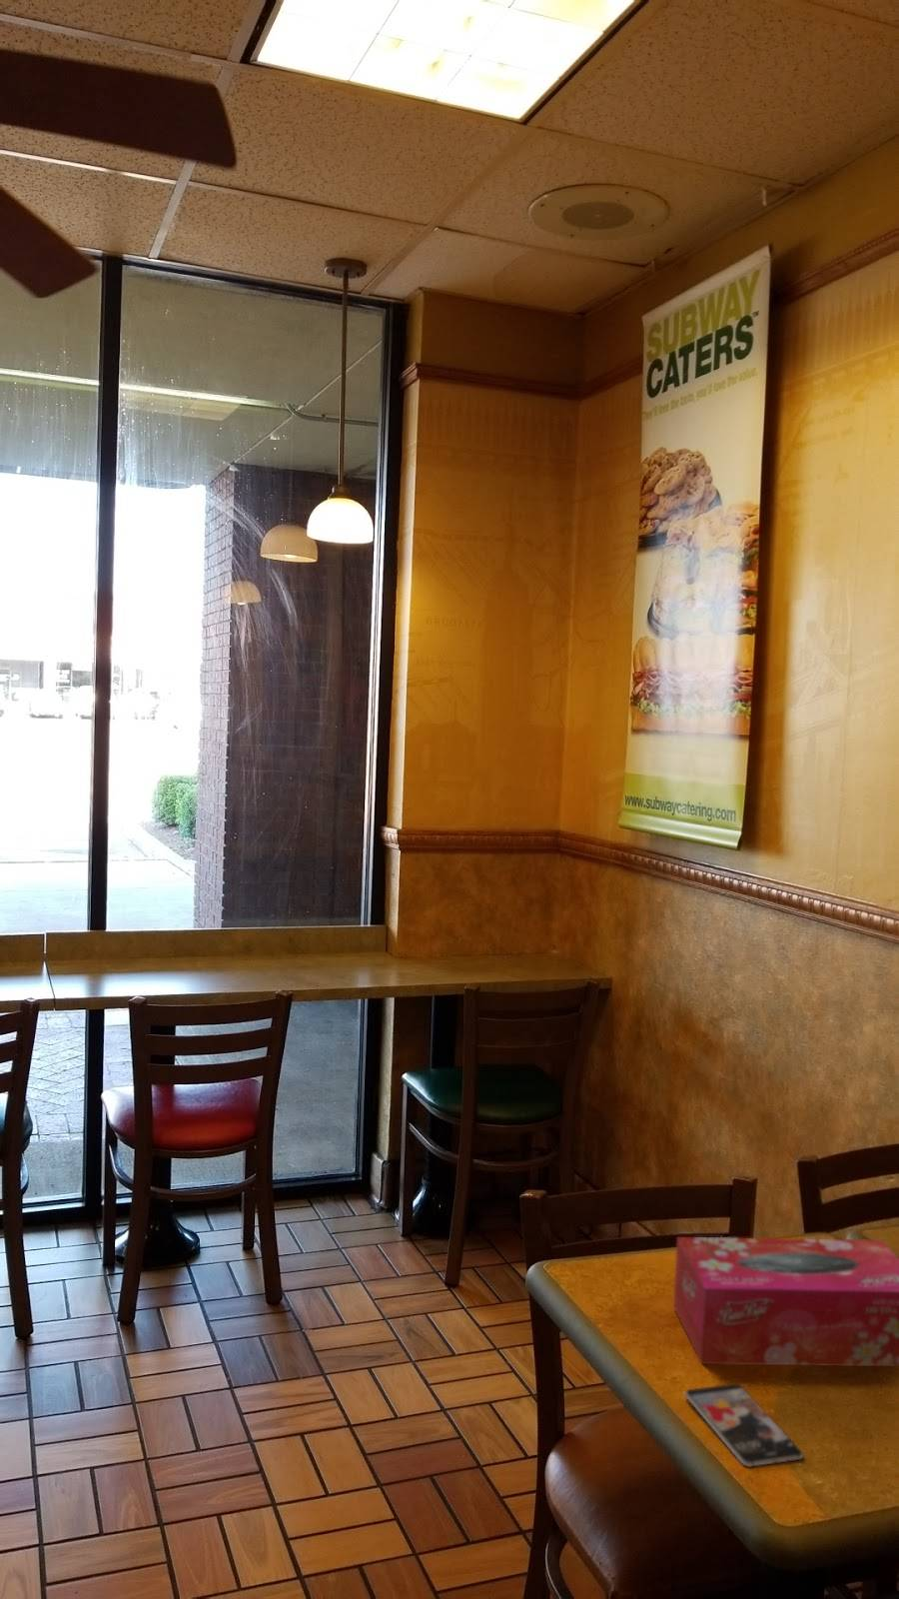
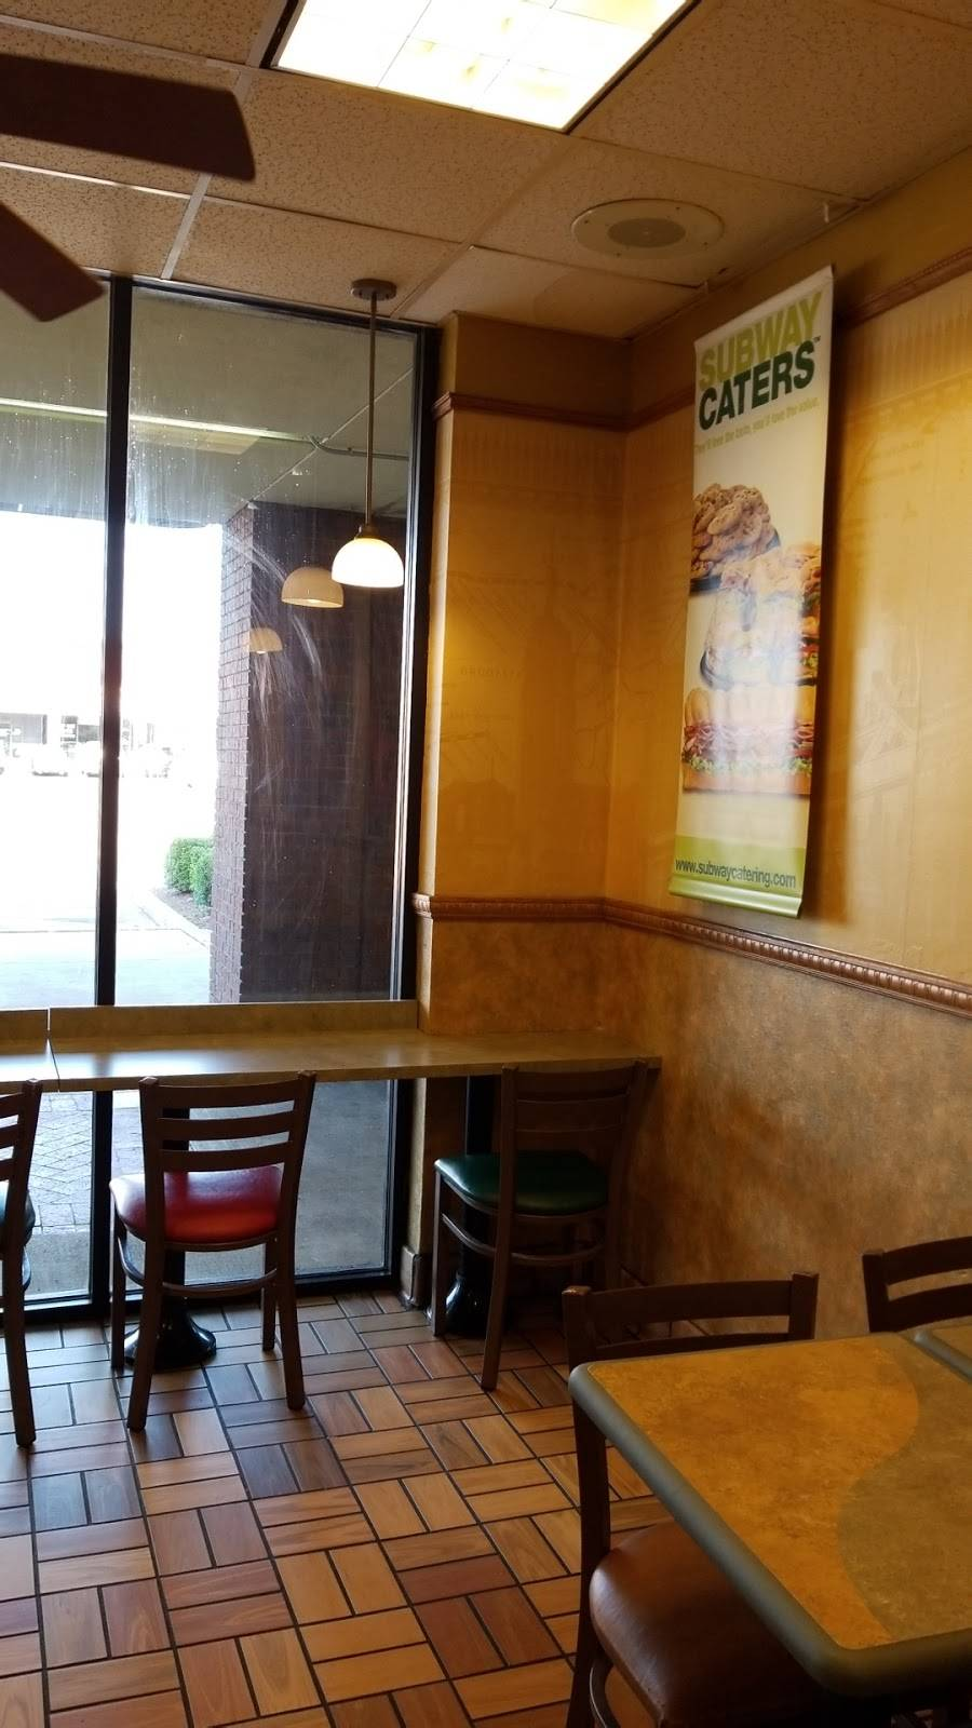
- tissue box (795, 1299)
- smartphone (741, 1422)
